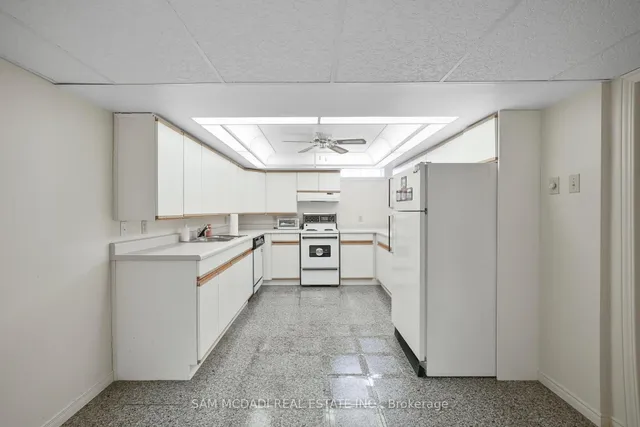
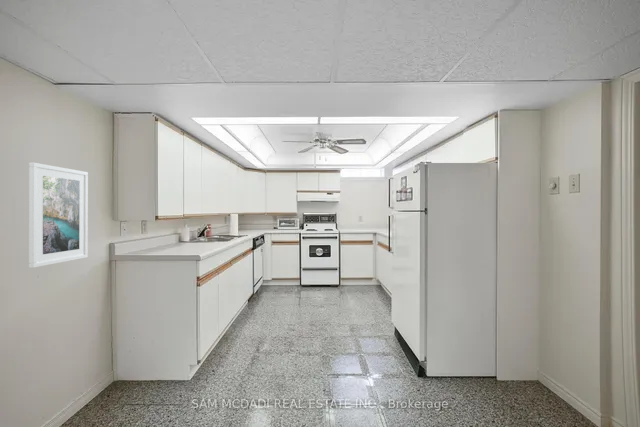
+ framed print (61, 214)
